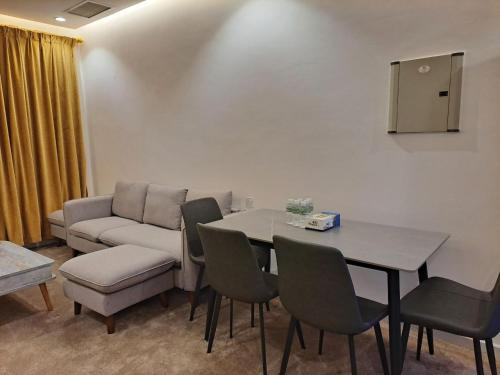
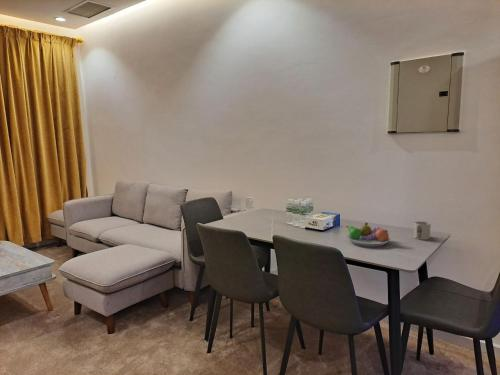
+ mug (422, 230)
+ fruit bowl (366, 233)
